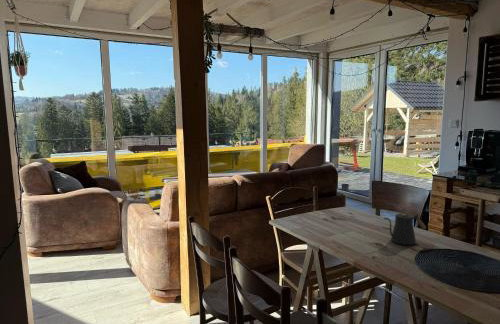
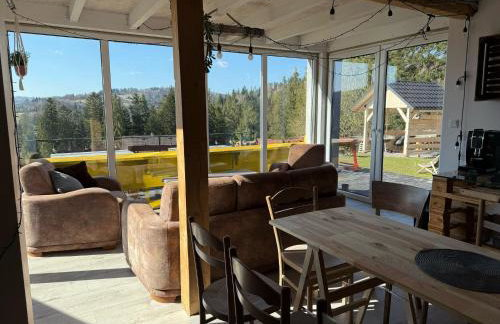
- kettle (405, 227)
